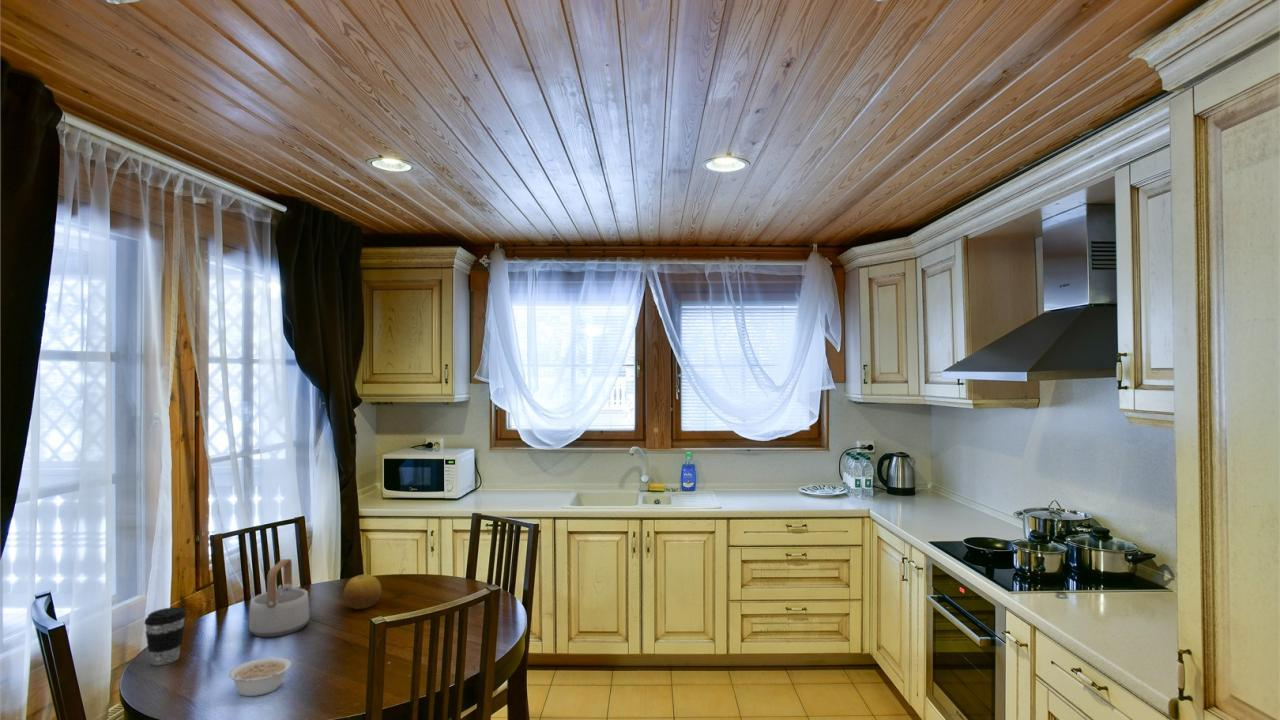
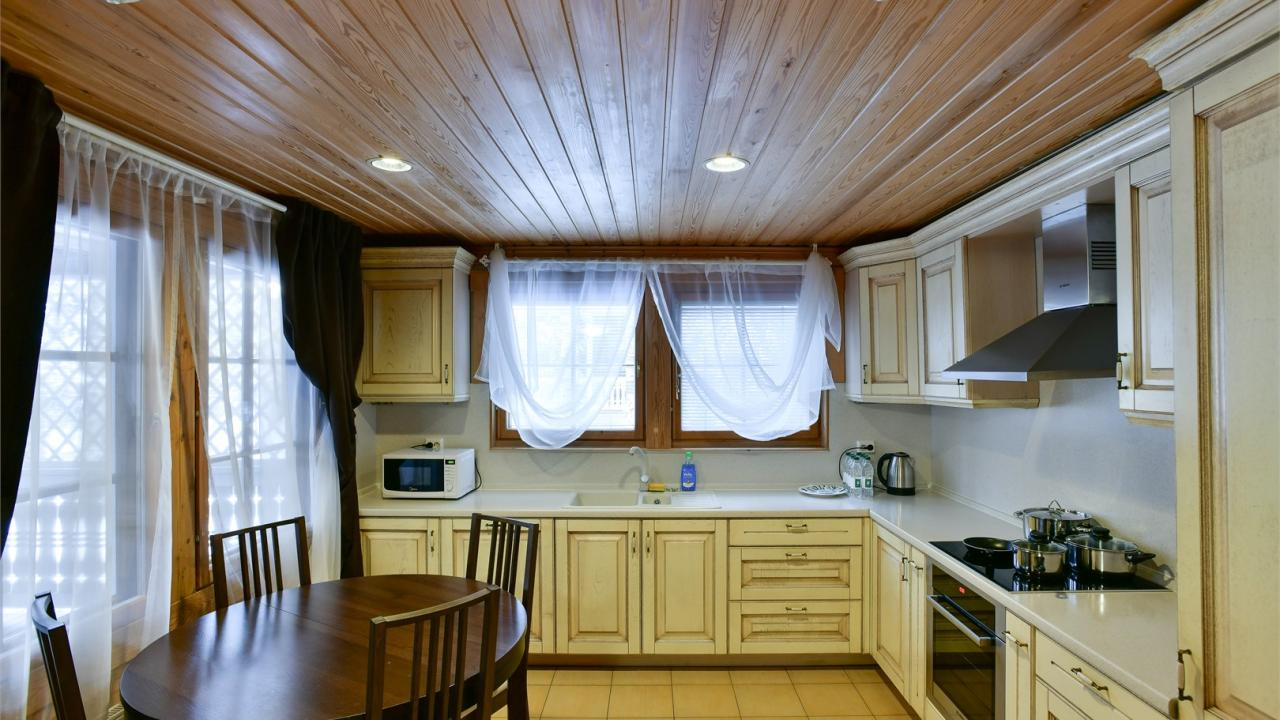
- teapot (281, 594)
- fruit (362, 591)
- legume (262, 676)
- coffee cup (165, 636)
